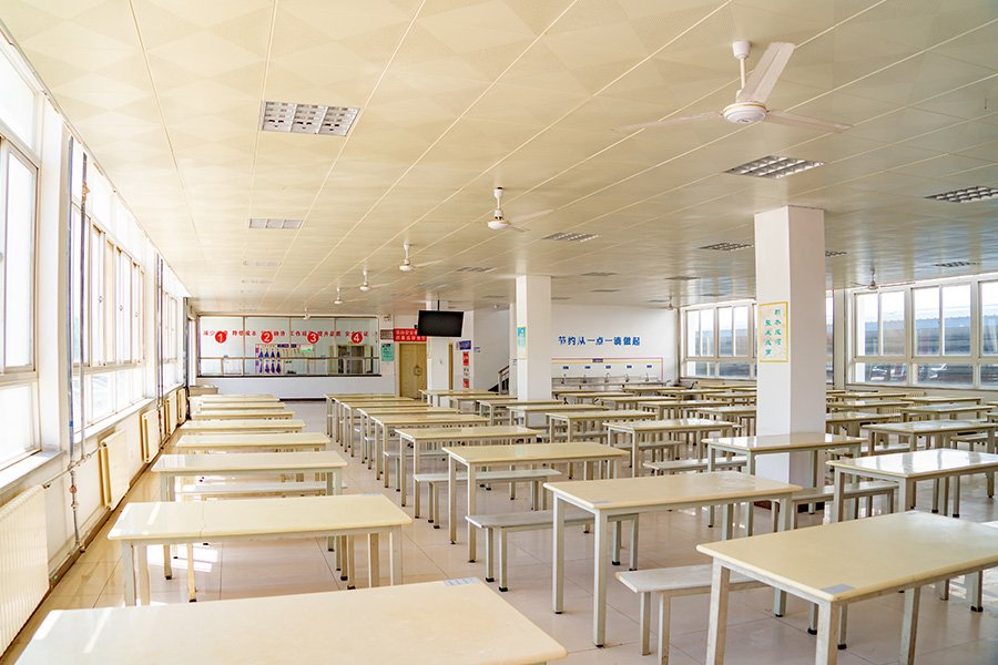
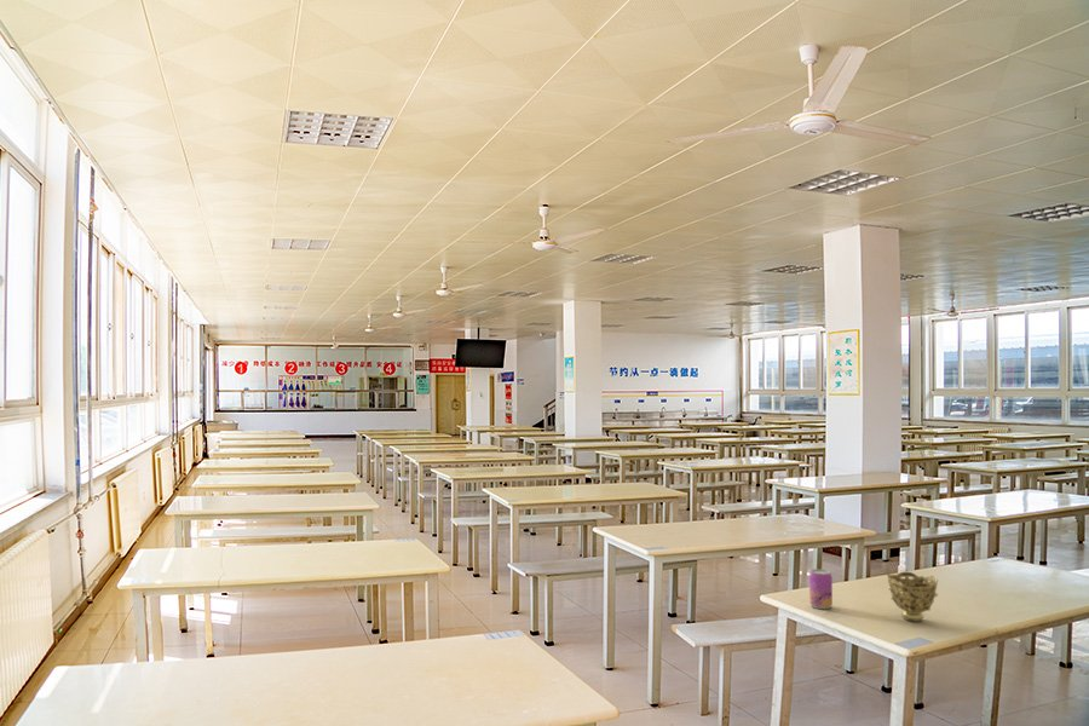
+ decorative bowl (912, 598)
+ beer can (820, 588)
